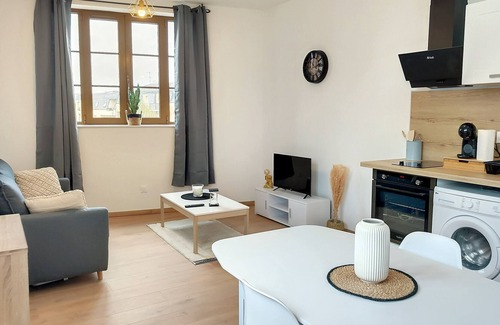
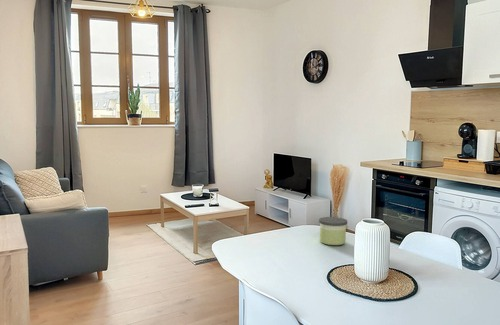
+ candle (332, 231)
